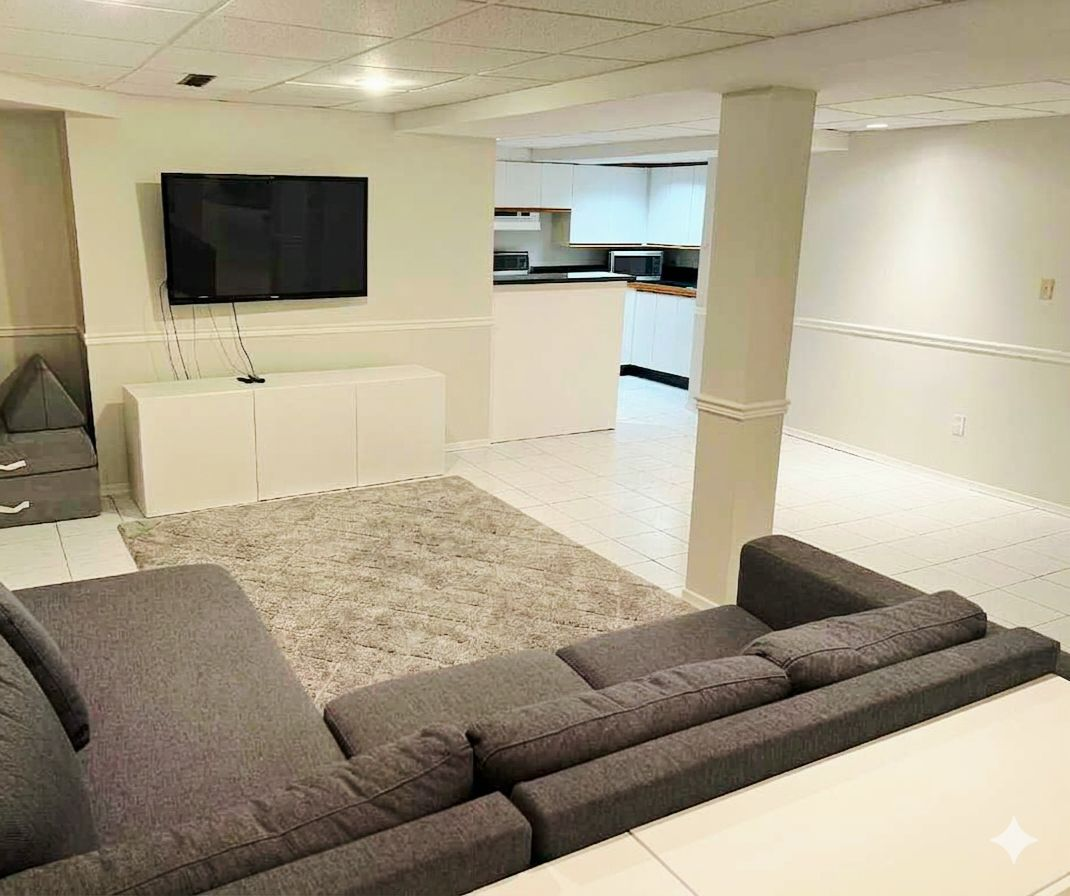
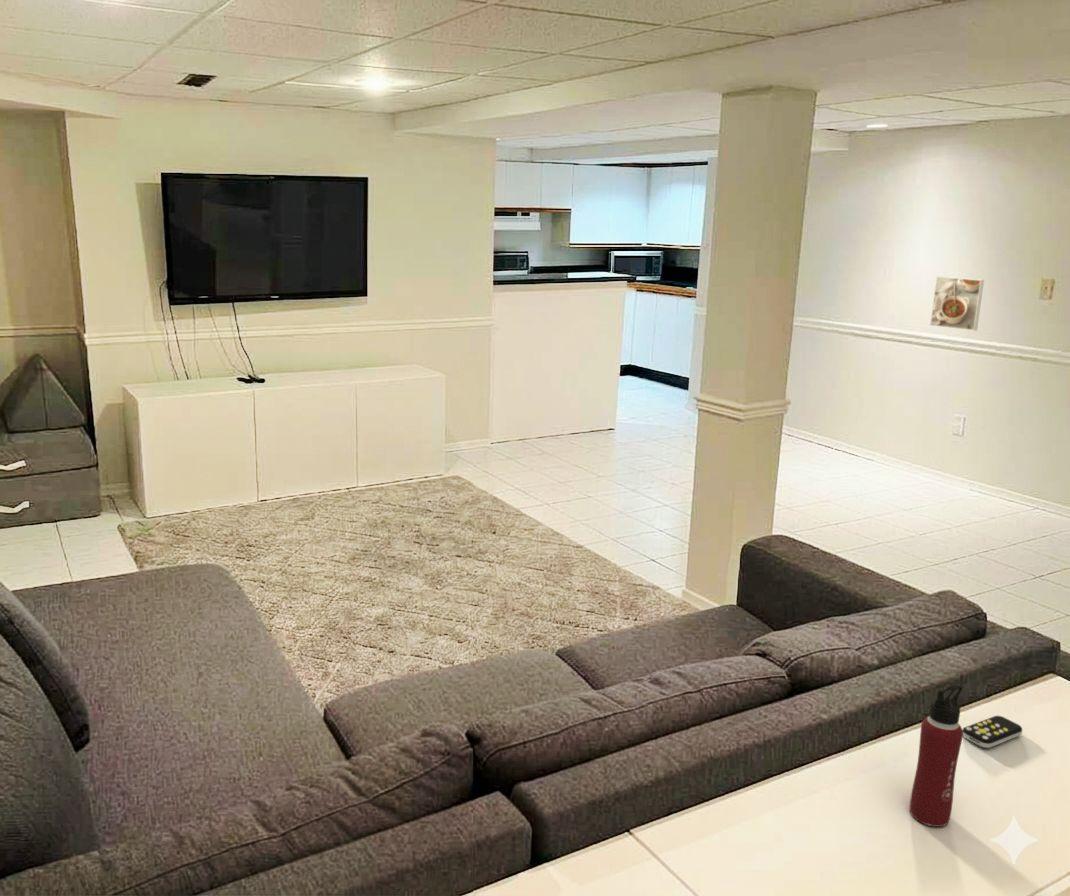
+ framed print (956, 303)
+ water bottle (938, 752)
+ remote control (992, 731)
